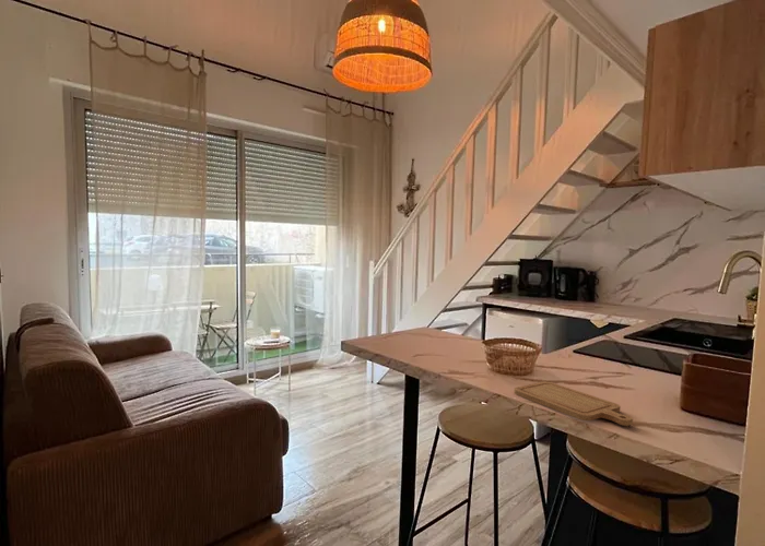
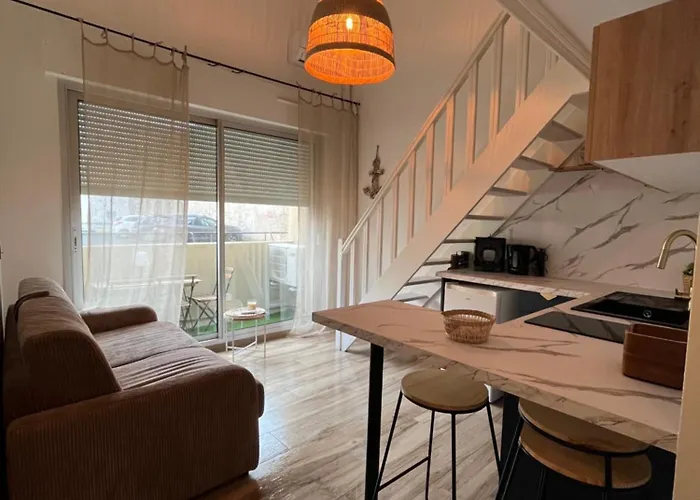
- chopping board (574, 402)
